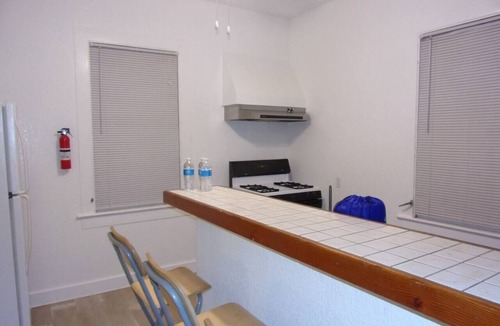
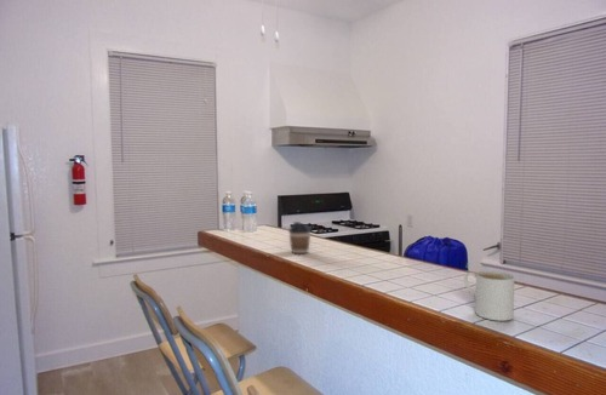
+ mug (486, 292)
+ coffee cup (299, 236)
